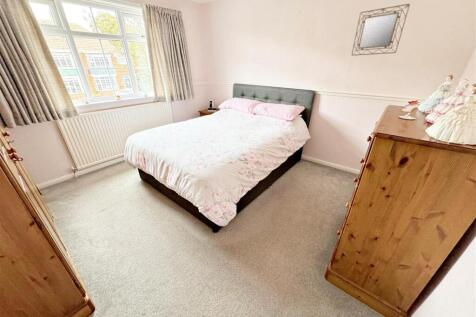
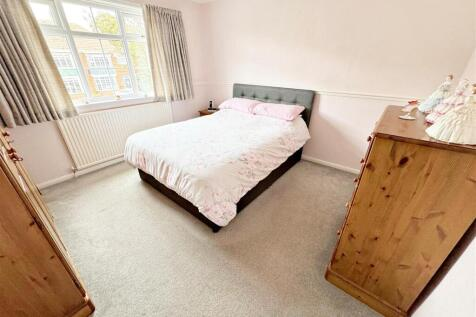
- home mirror (377, 32)
